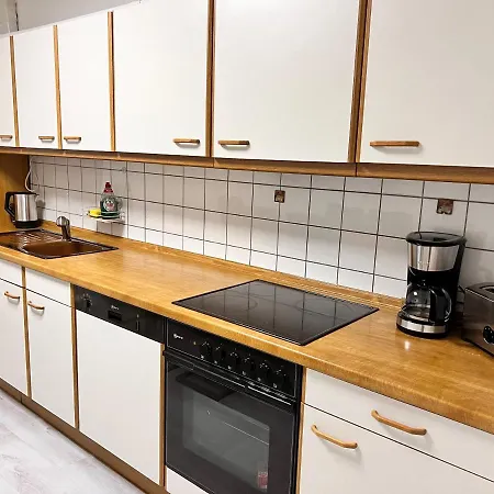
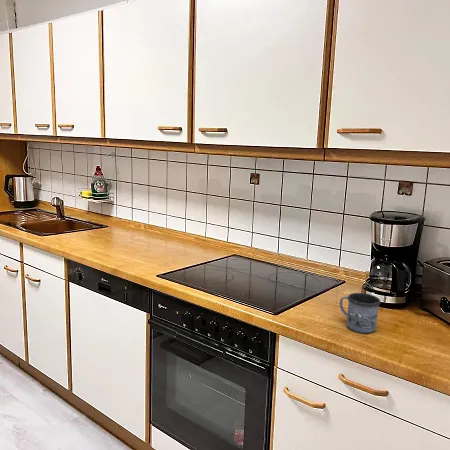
+ mug (358, 311)
